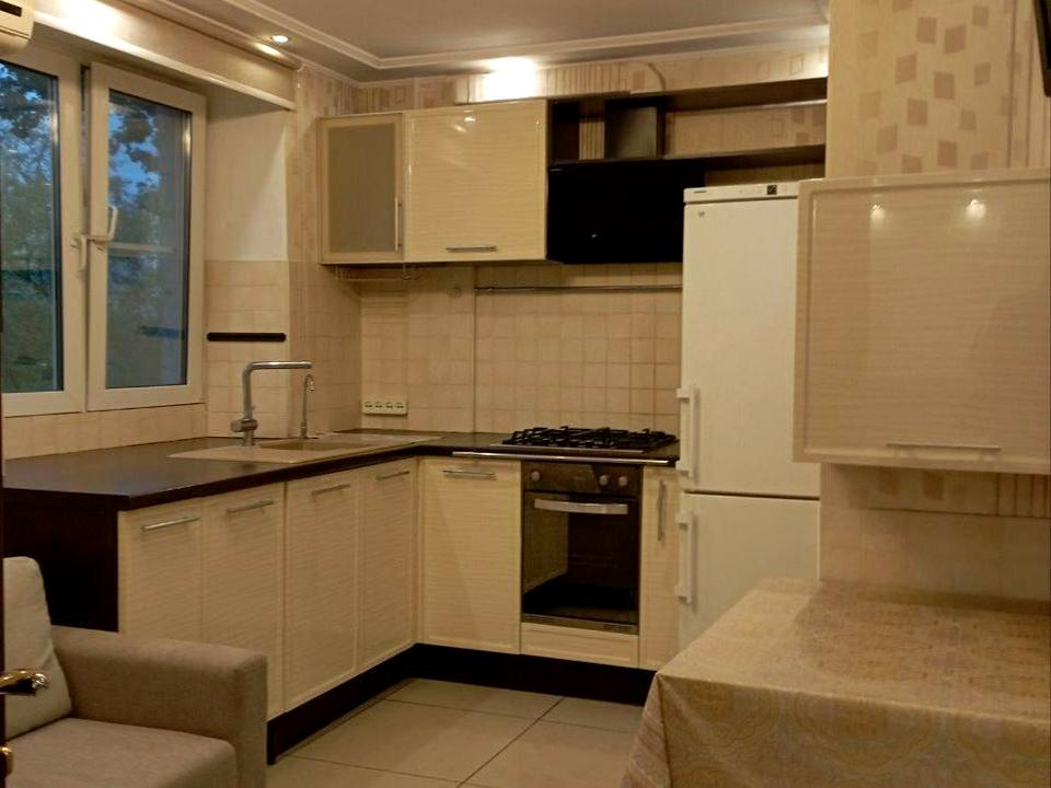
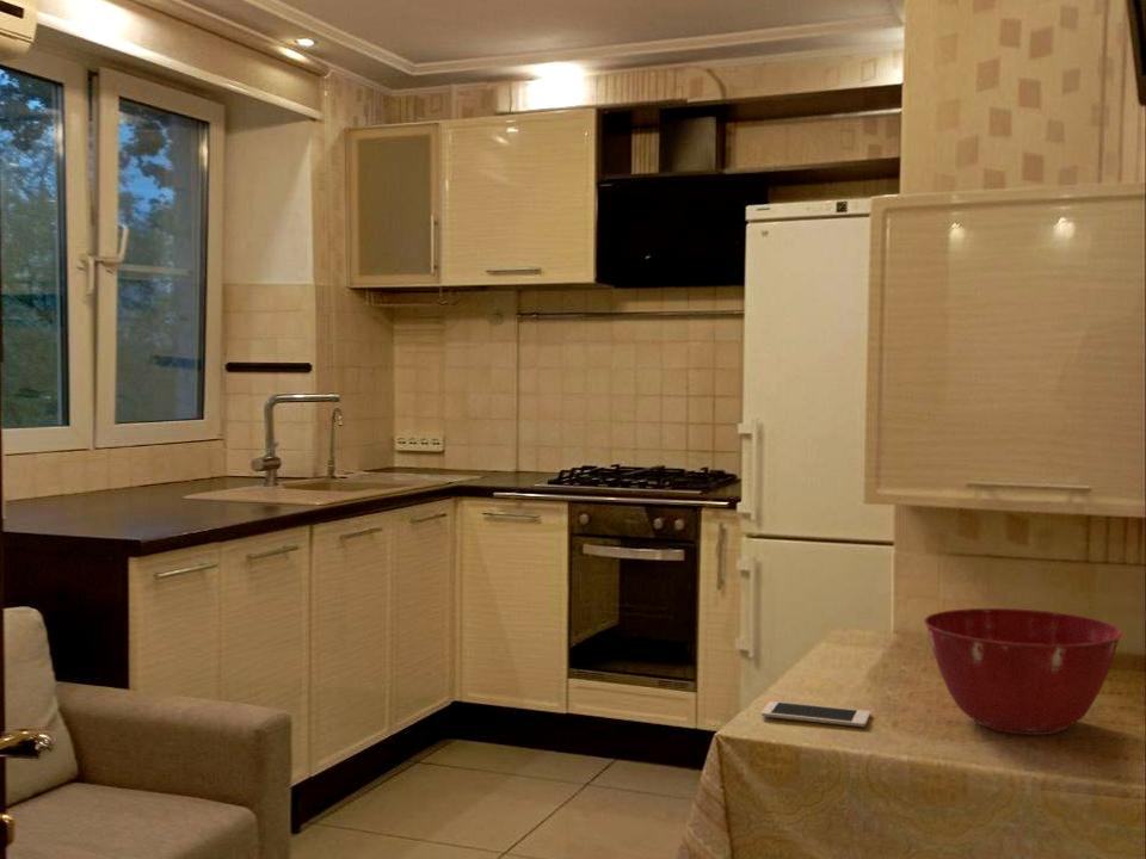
+ cell phone (815, 713)
+ mixing bowl (1018, 673)
